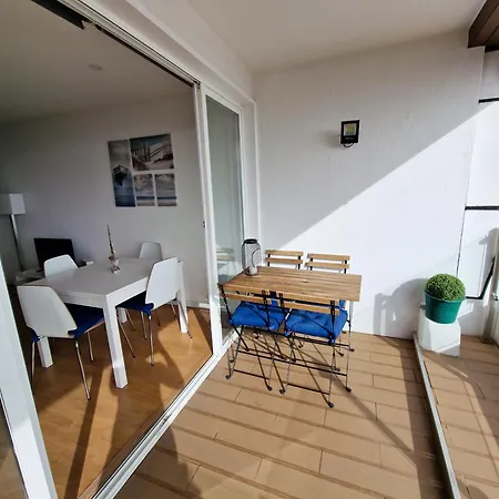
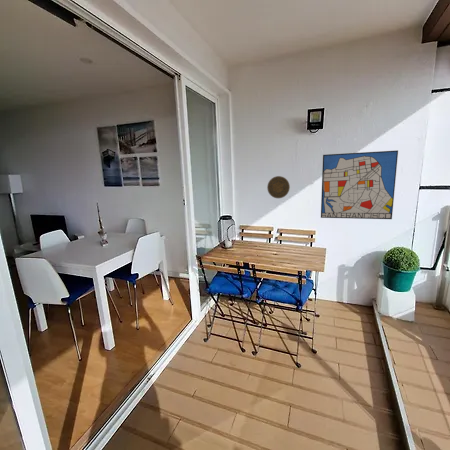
+ decorative plate (278, 187)
+ wall art (356, 186)
